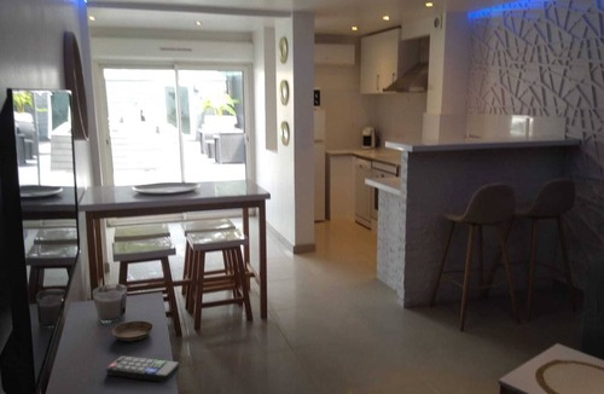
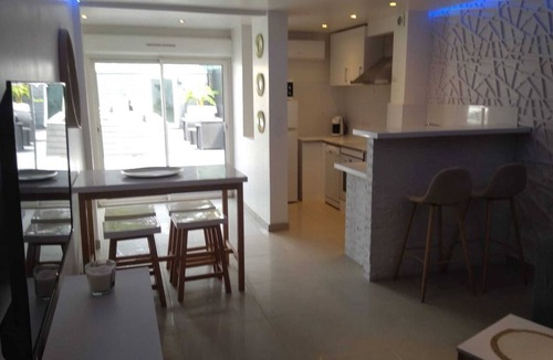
- saucer (133, 331)
- remote control (143, 367)
